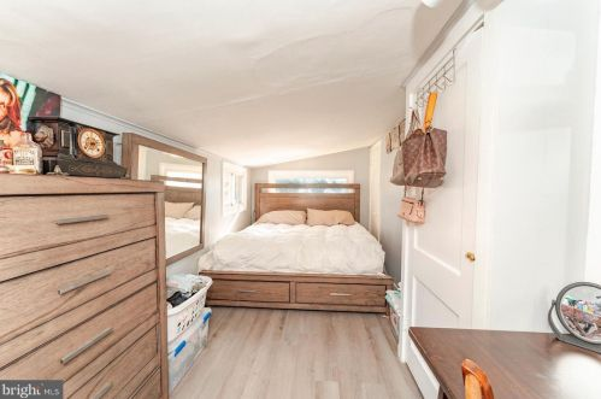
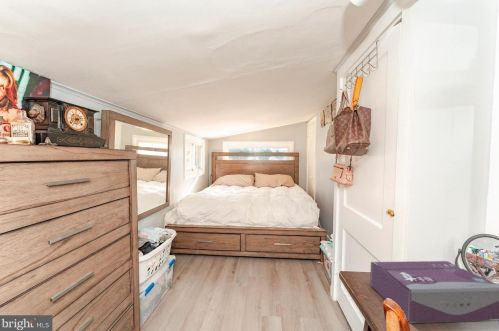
+ tissue box (430, 286)
